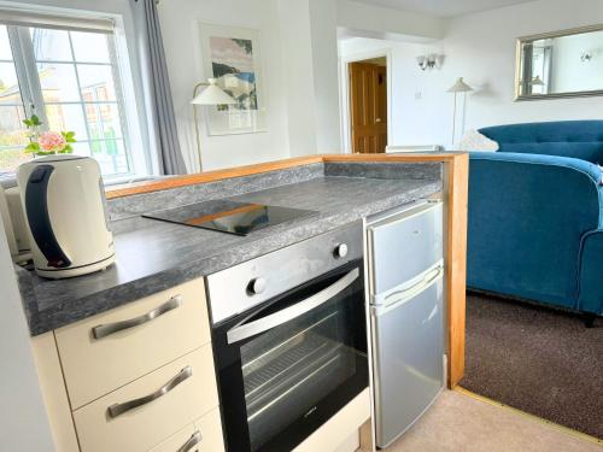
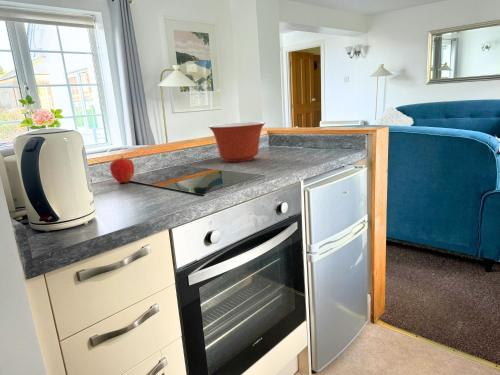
+ mixing bowl (238, 142)
+ apple (122, 168)
